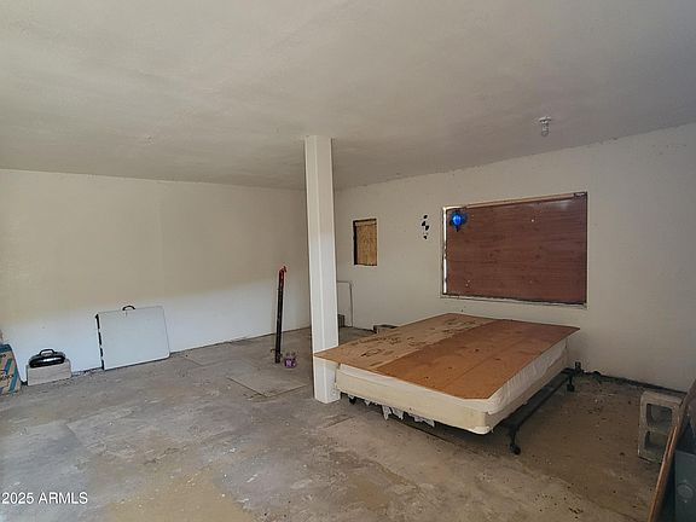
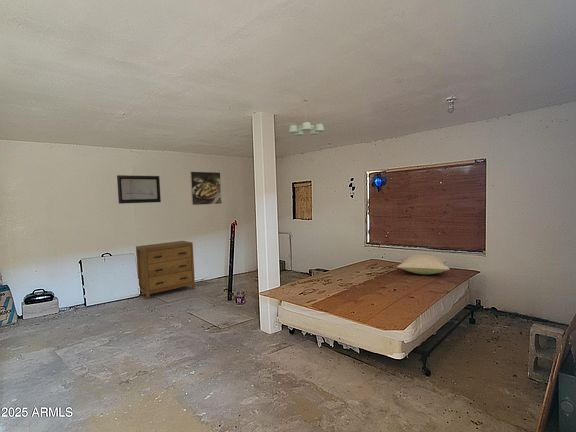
+ dresser (166, 268)
+ ceiling light fixture (305, 118)
+ wall art (139, 189)
+ pillow (422, 263)
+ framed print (206, 188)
